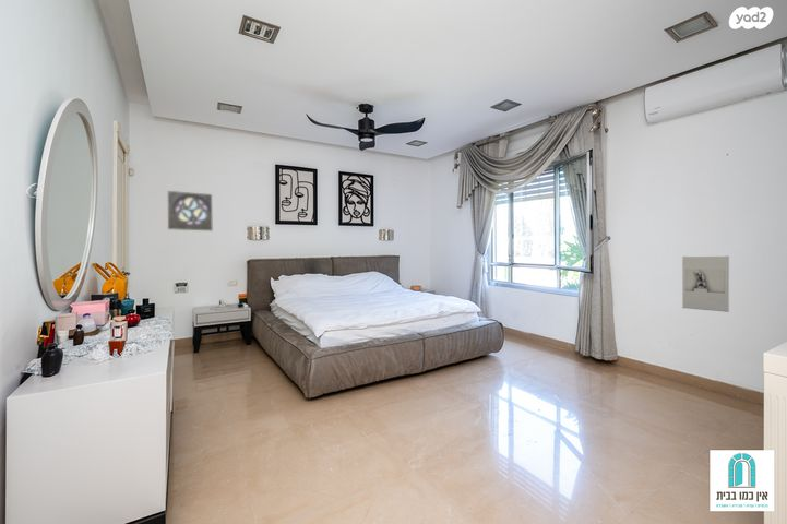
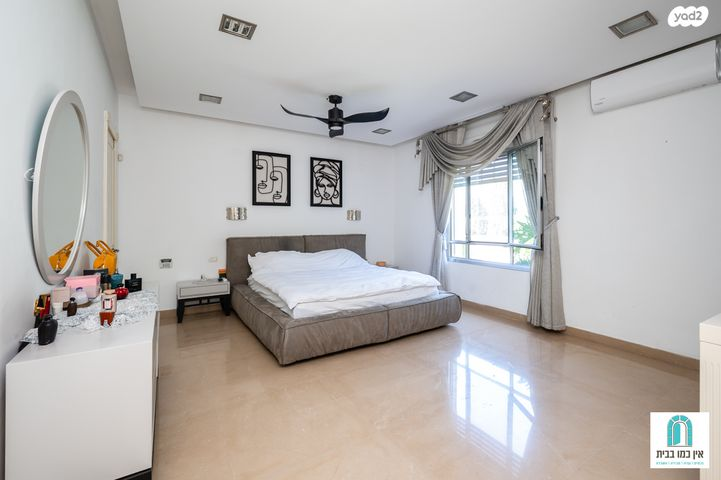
- wall ornament (190, 211)
- wall sculpture (704, 283)
